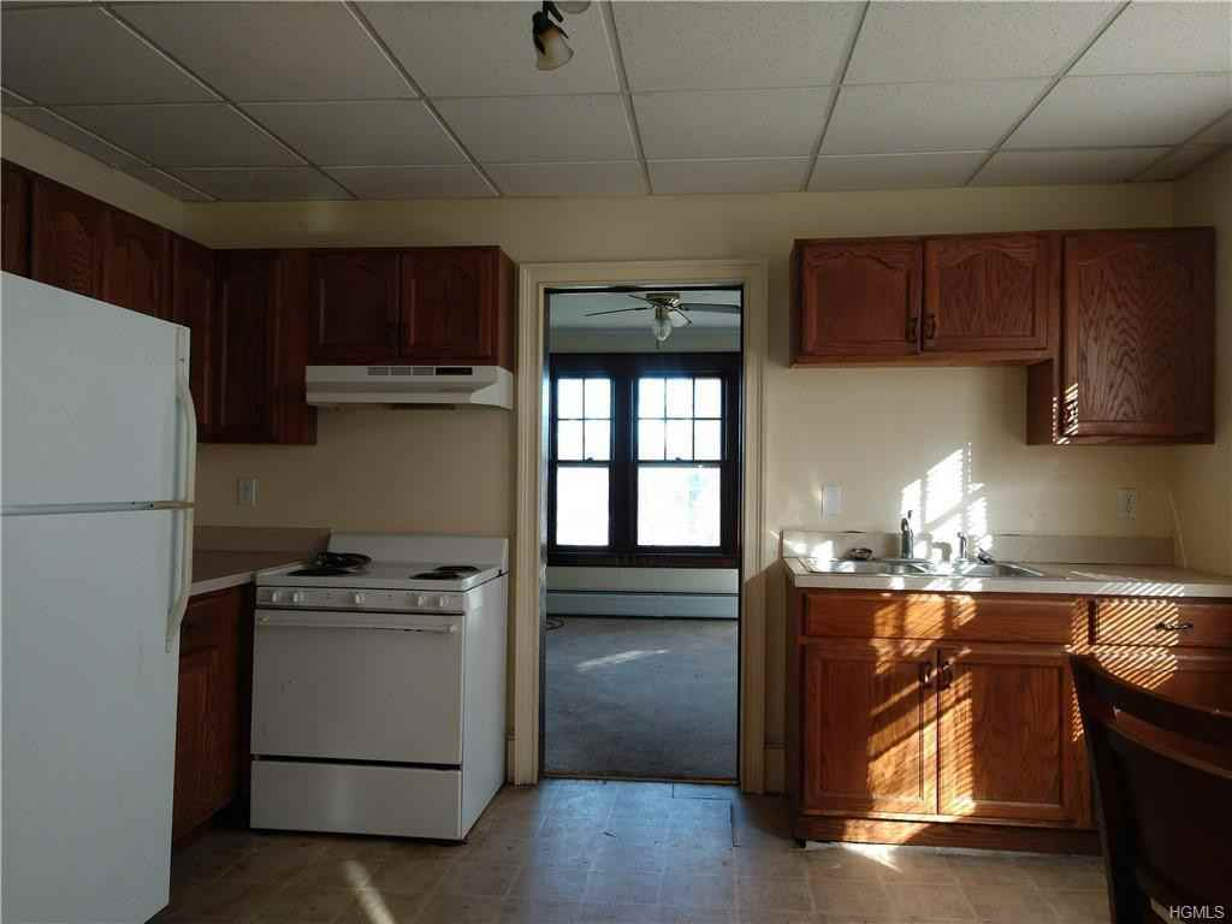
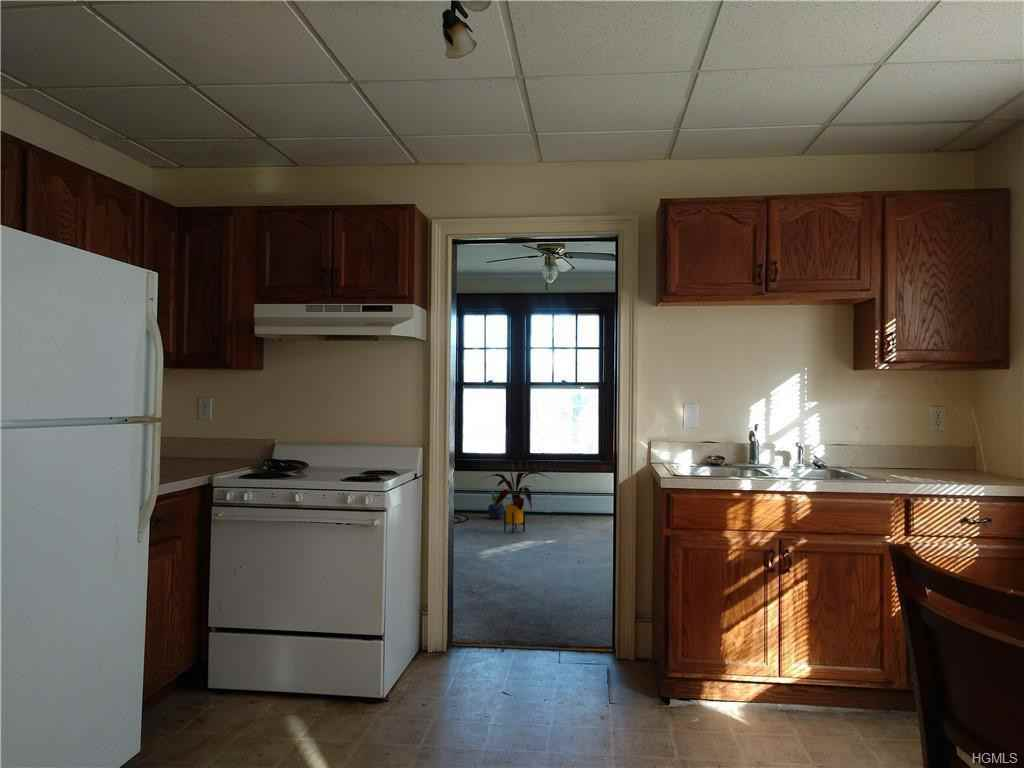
+ potted plant (498, 504)
+ house plant (517, 499)
